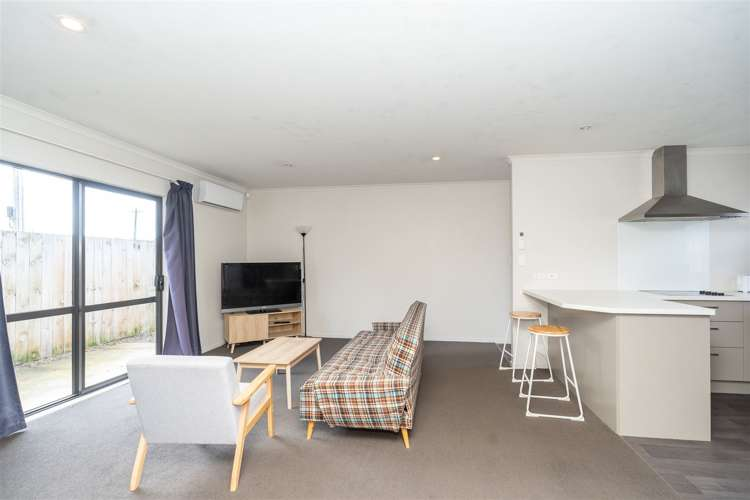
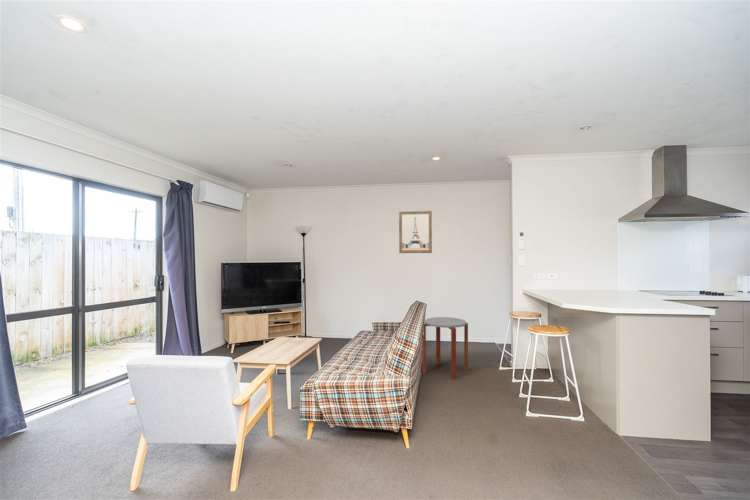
+ side table (439, 346)
+ wall art (415, 232)
